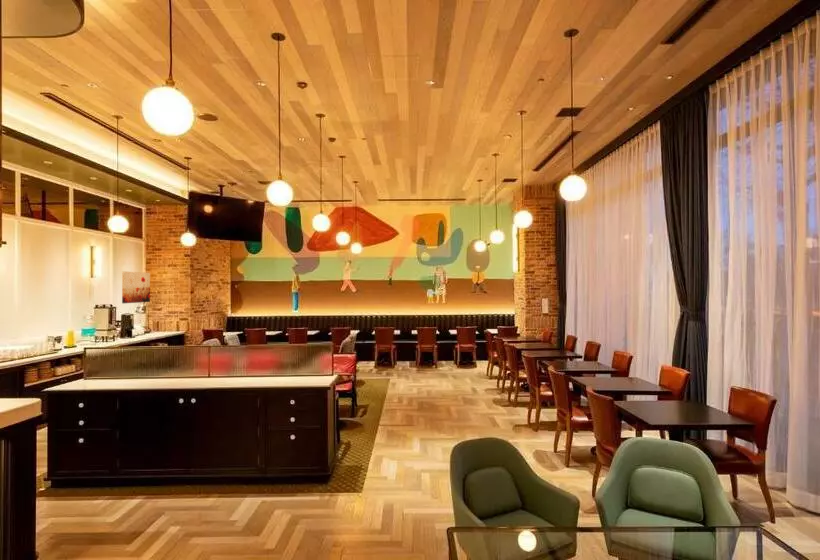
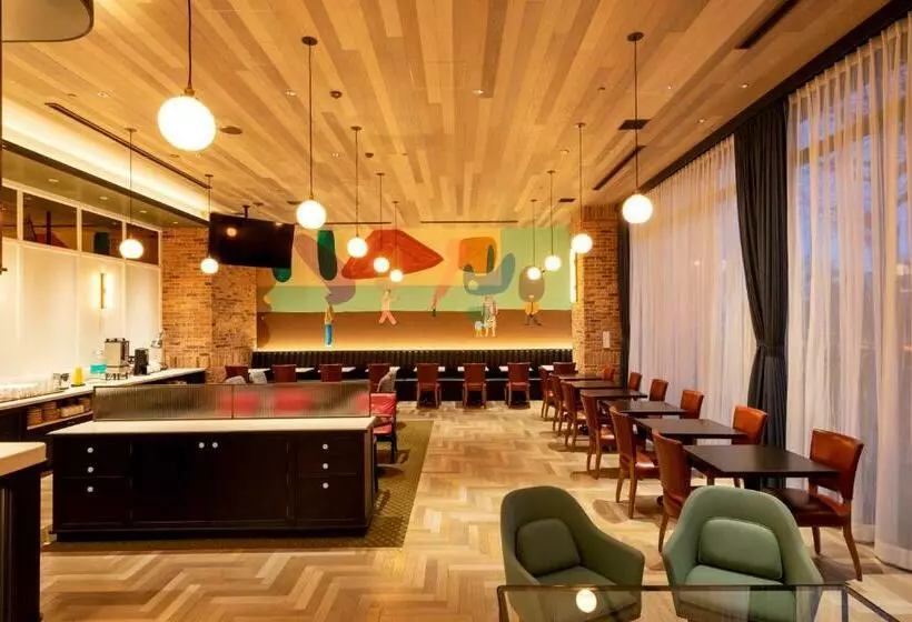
- wall art (136, 287)
